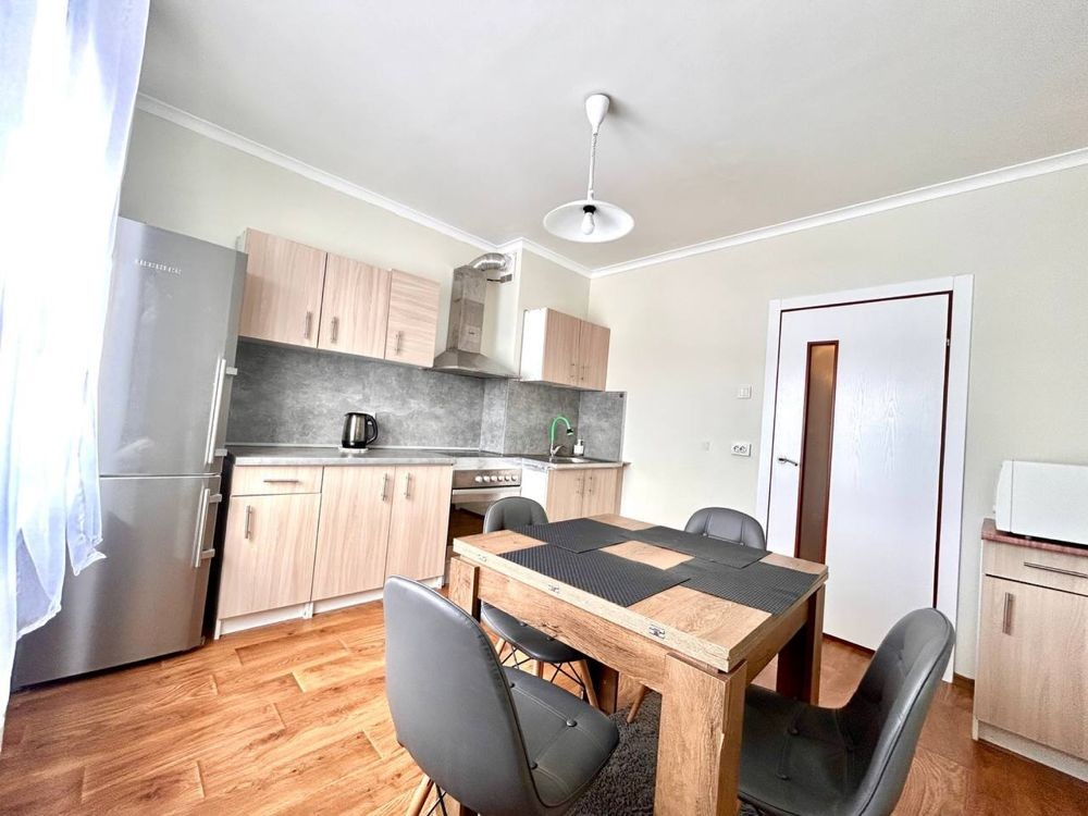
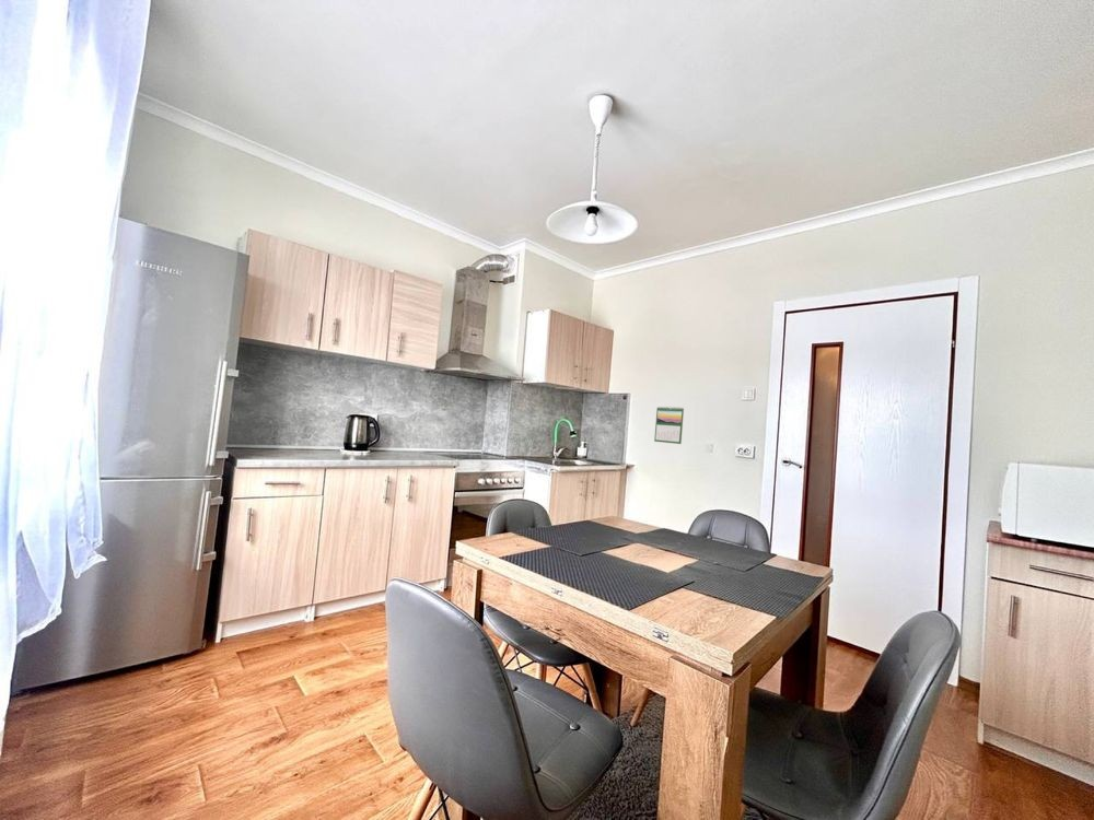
+ calendar (668, 424)
